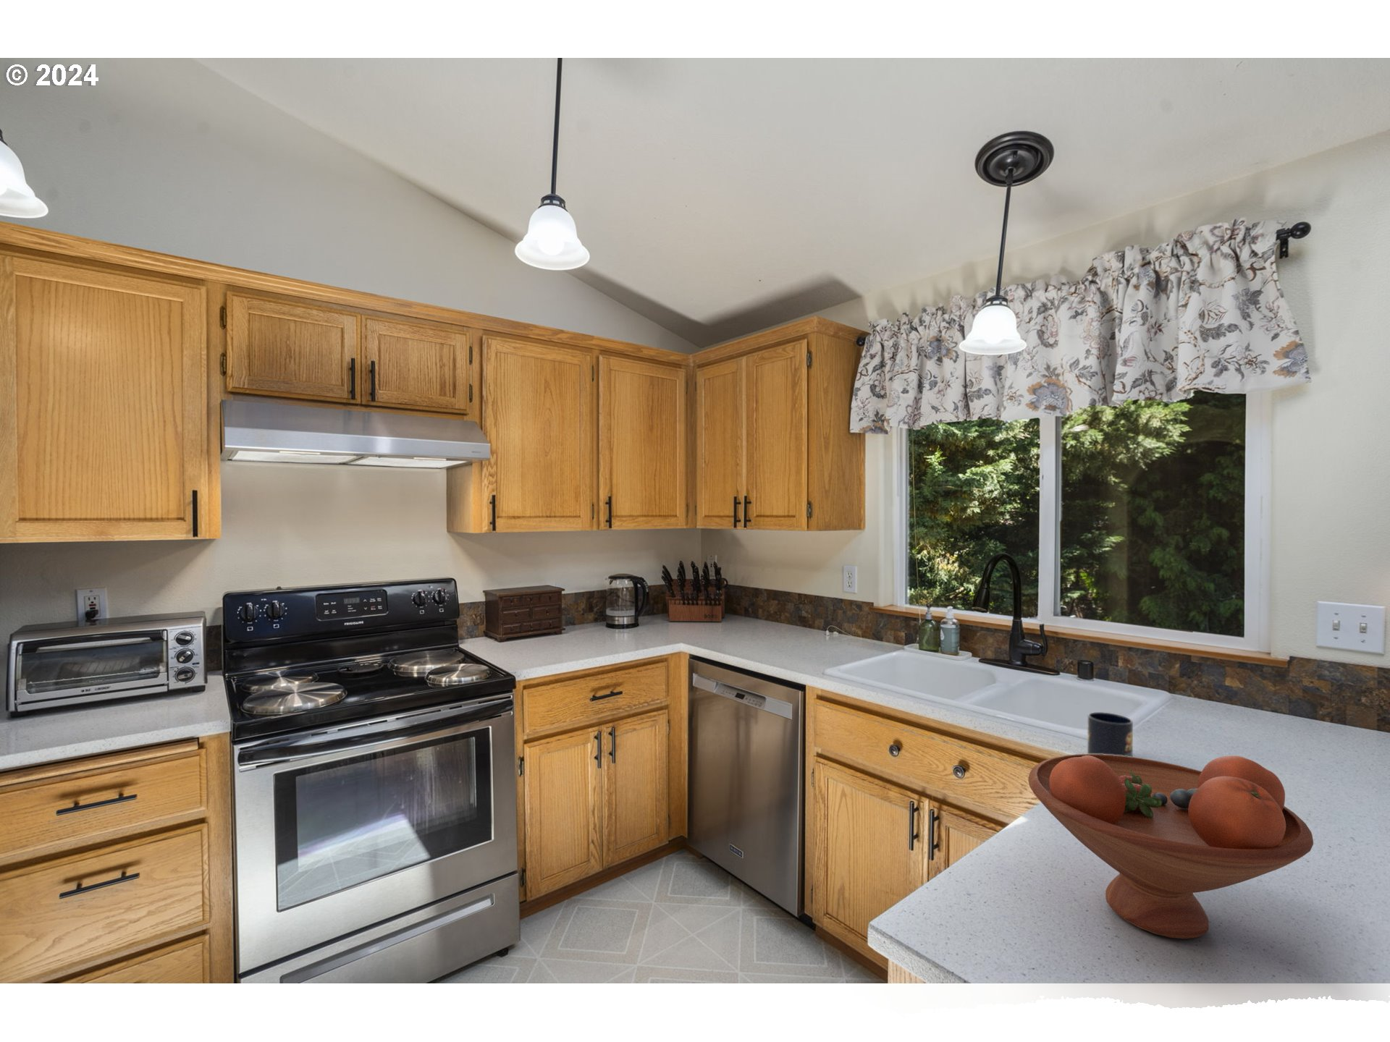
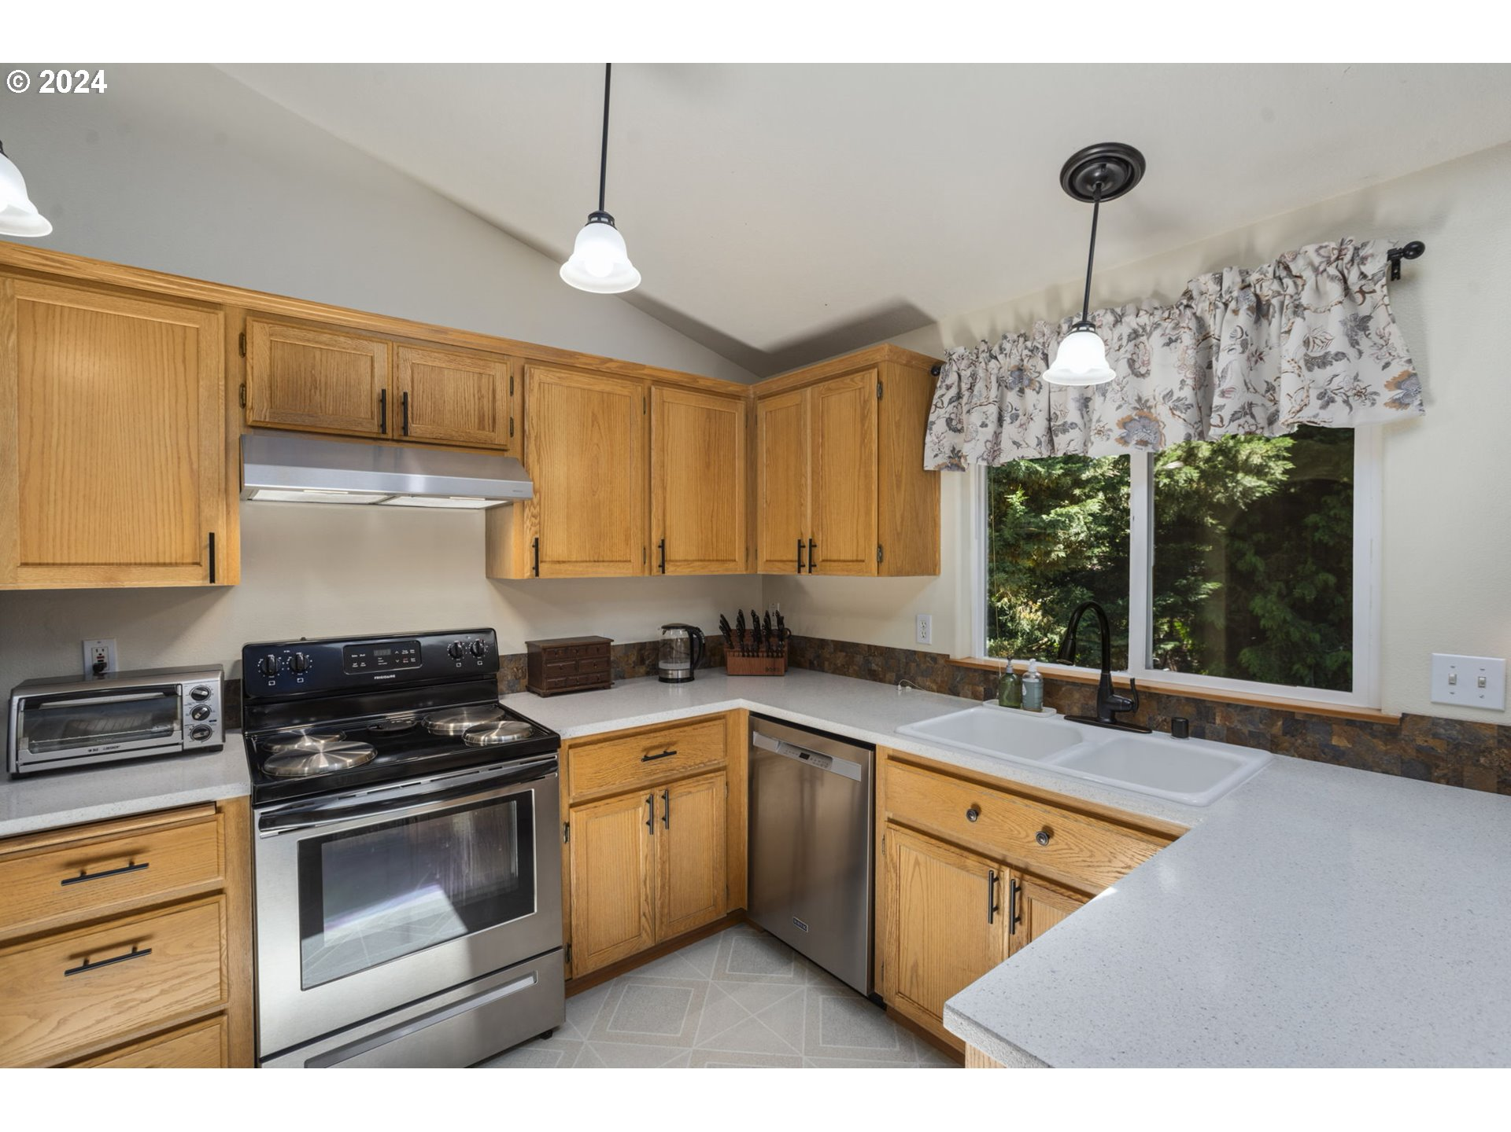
- mug (1112, 737)
- fruit bowl (1156, 832)
